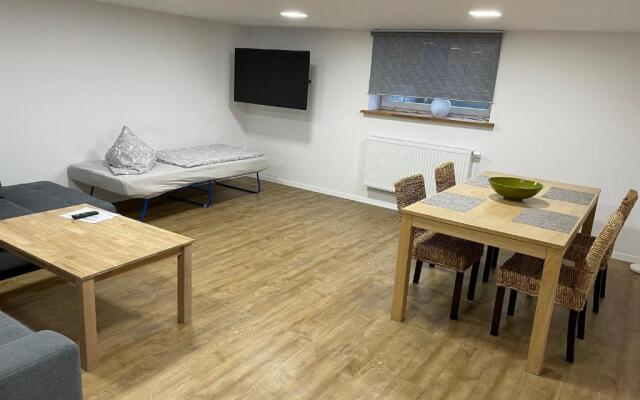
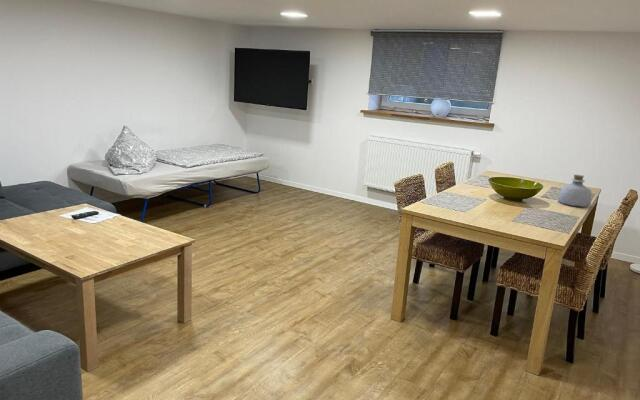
+ bottle (576, 189)
